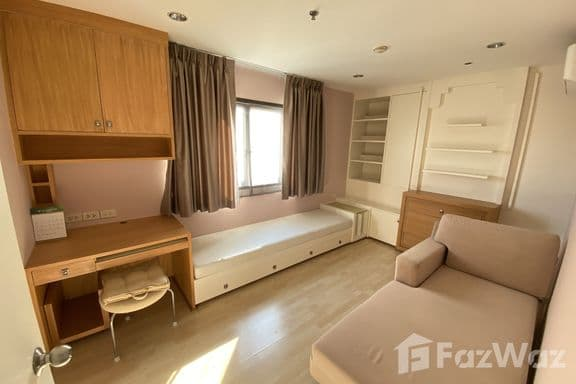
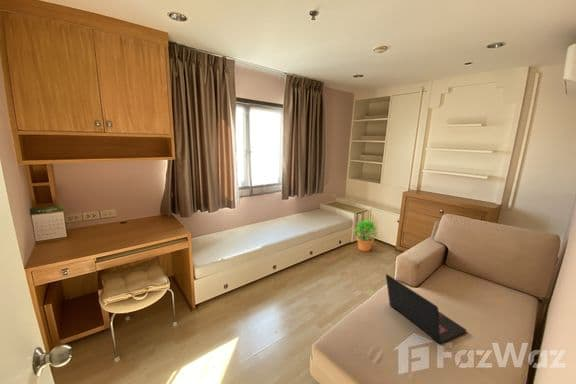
+ potted plant (365, 234)
+ laptop (423, 301)
